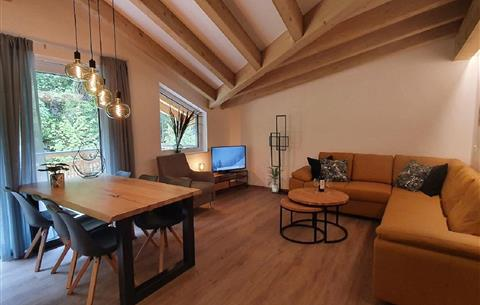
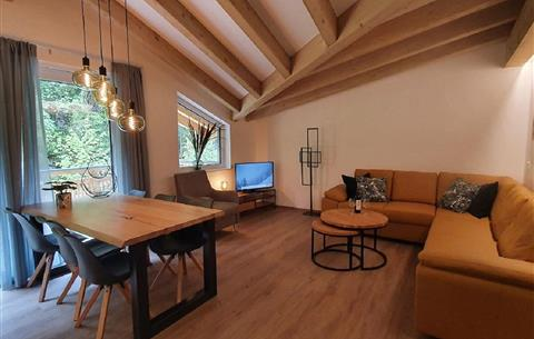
- indoor plant (274, 178)
